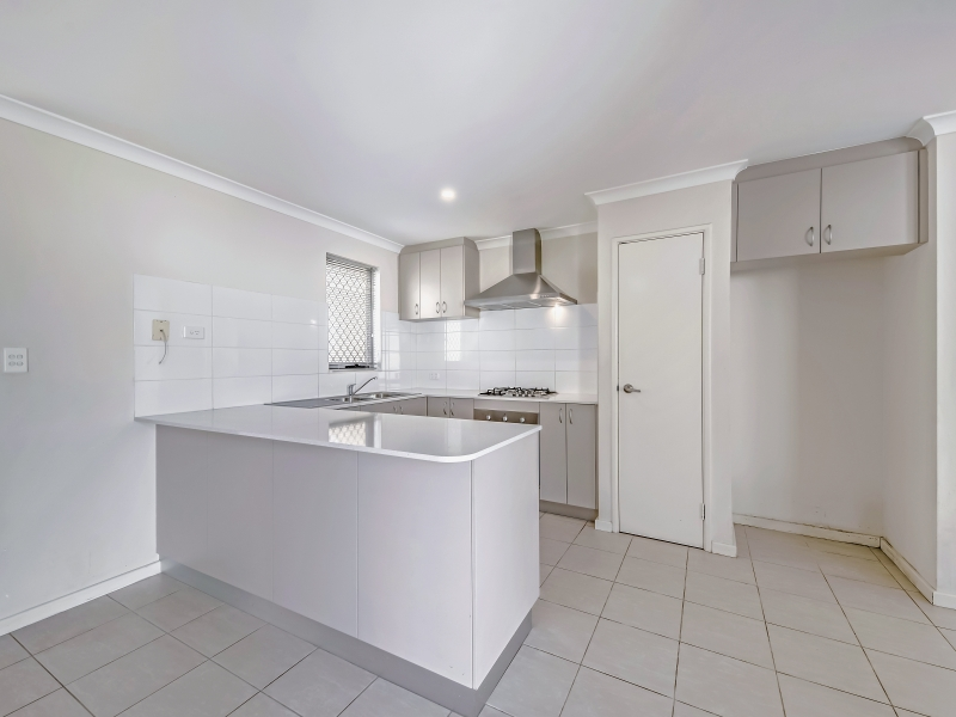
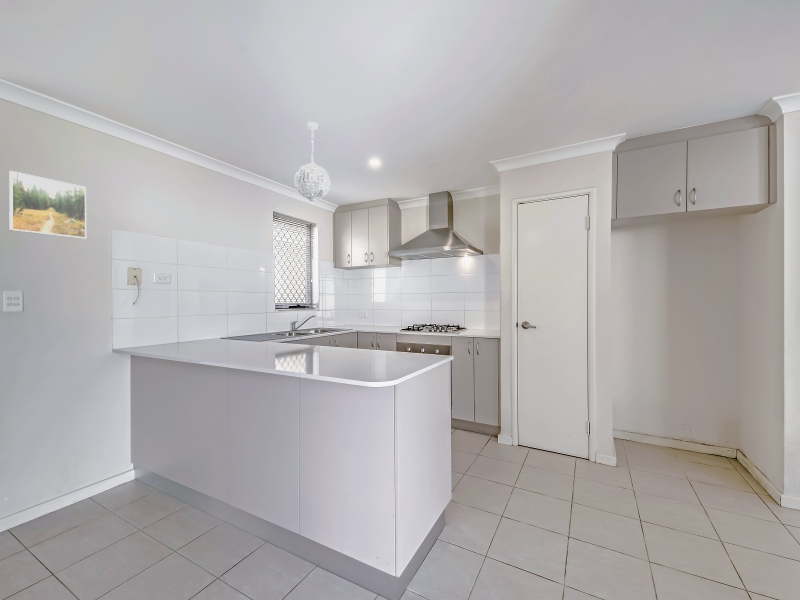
+ pendant light (312, 164)
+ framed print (50, 207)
